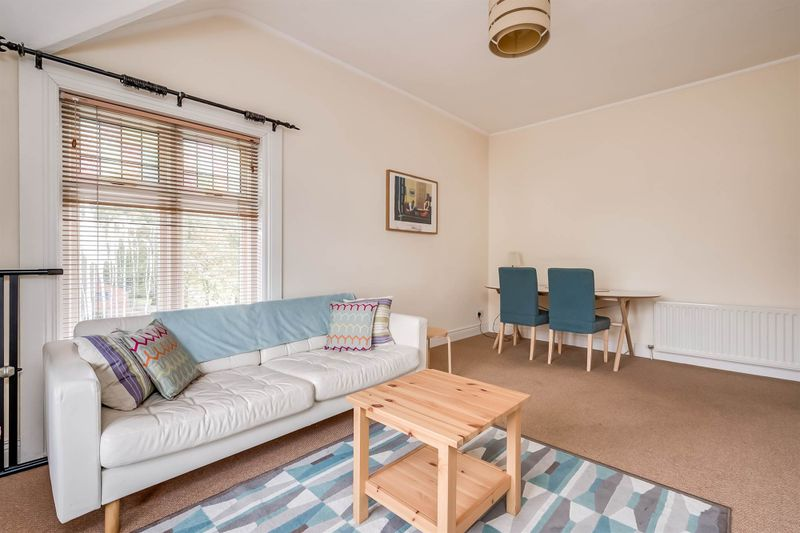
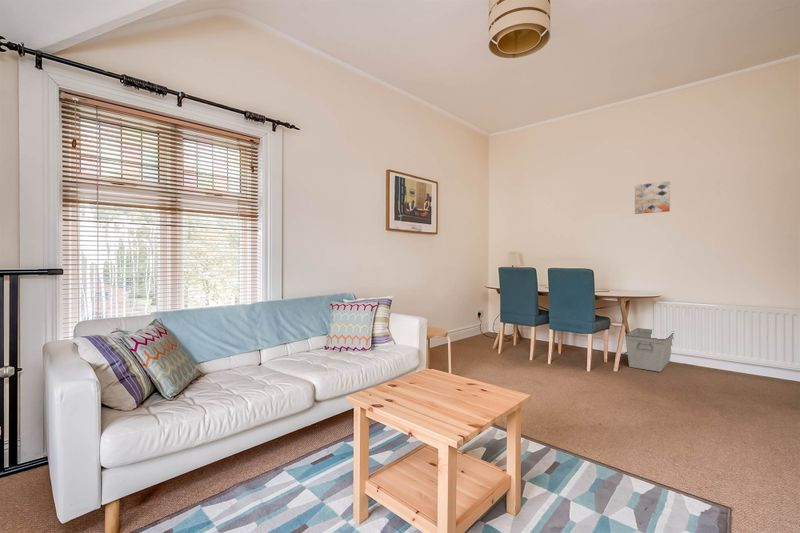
+ storage bin (650, 348)
+ wall art (652, 198)
